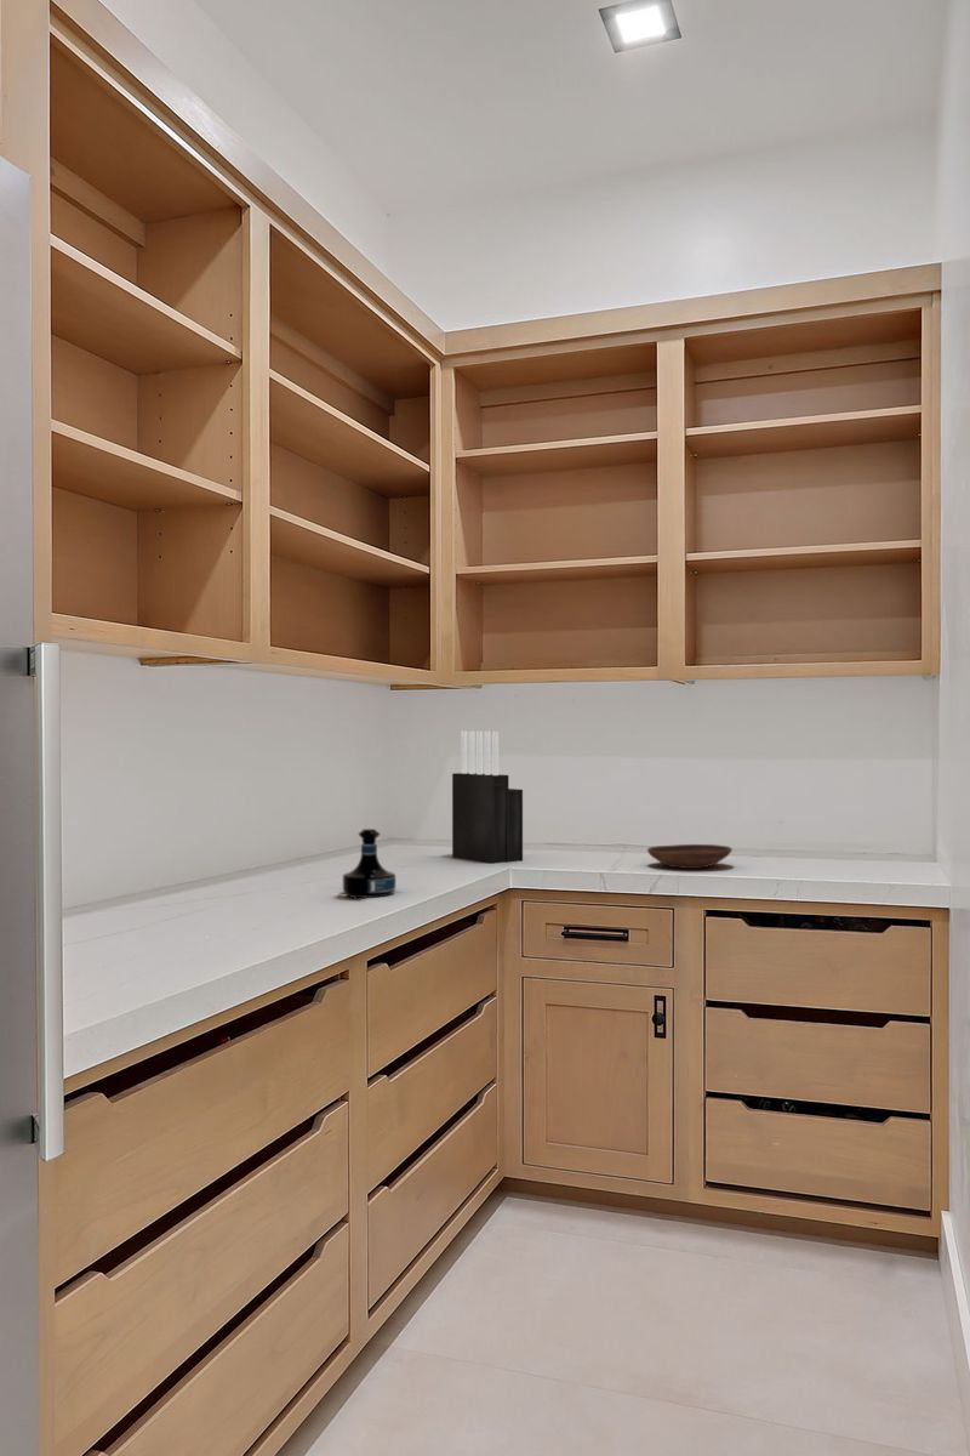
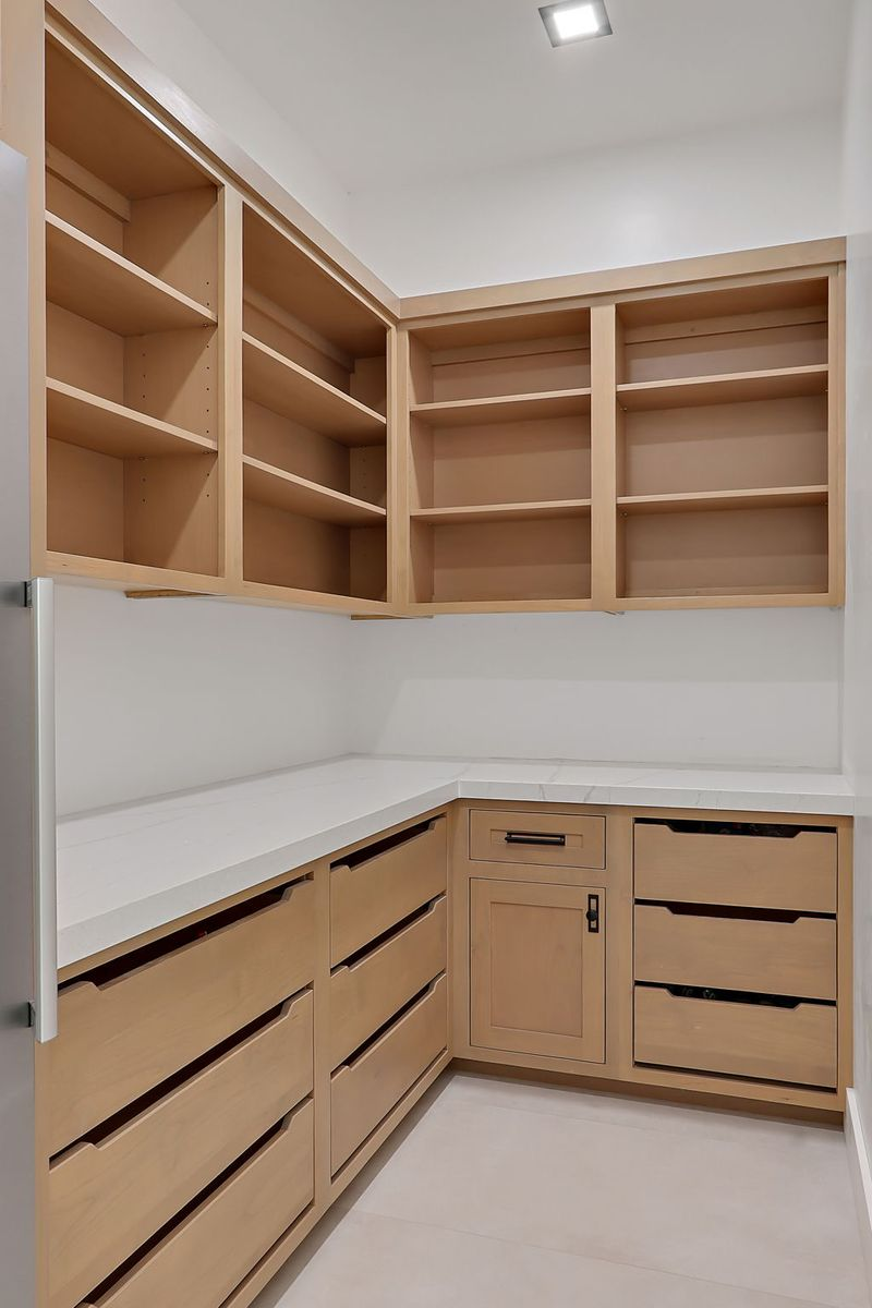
- bowl (689, 857)
- tequila bottle (369, 861)
- knife block (490, 795)
